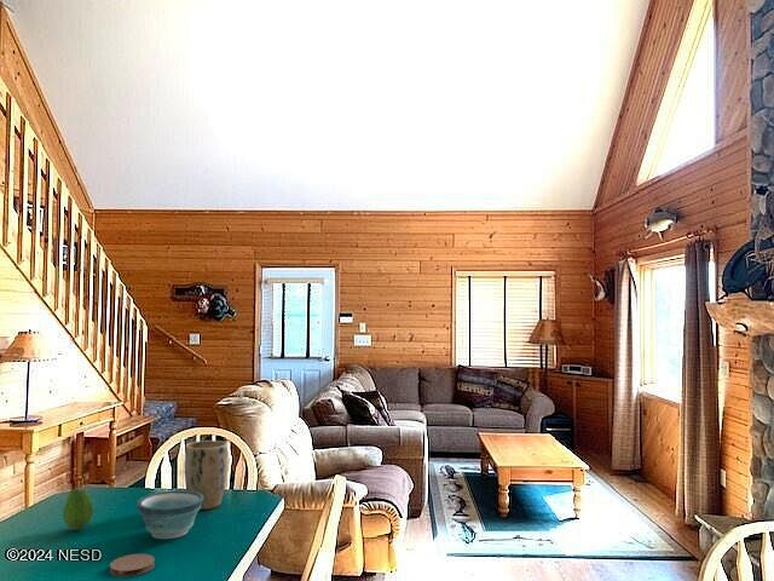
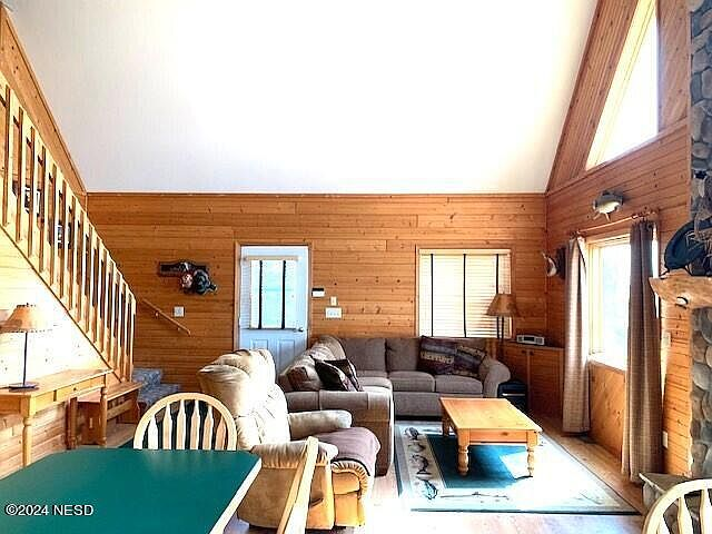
- coaster (132, 564)
- bowl (169, 516)
- fruit (79, 507)
- plant pot (206, 474)
